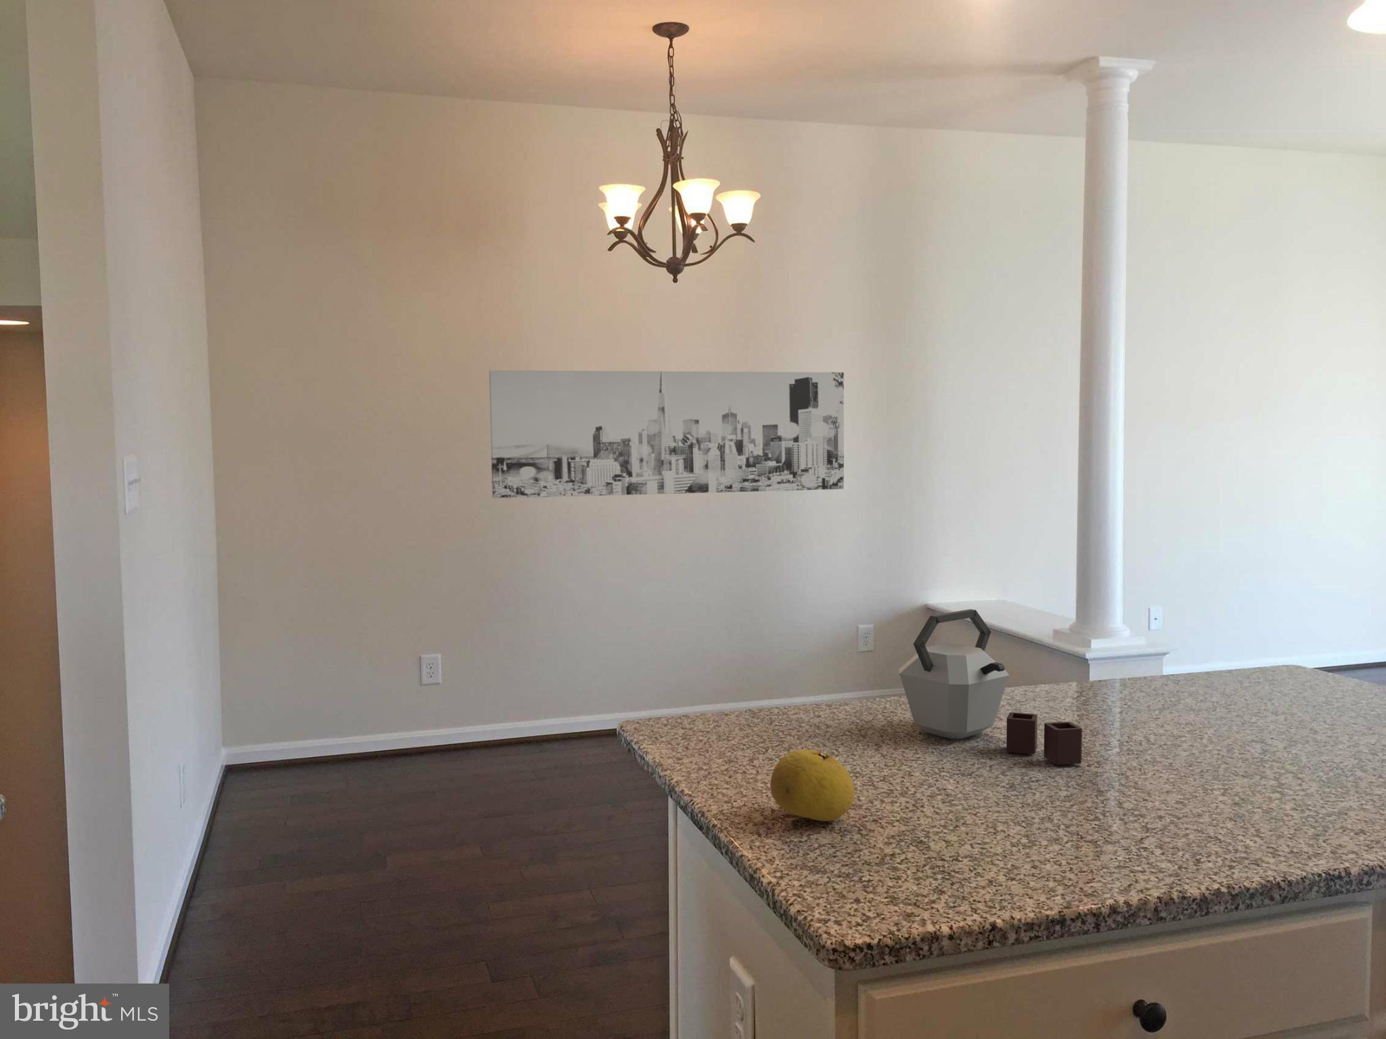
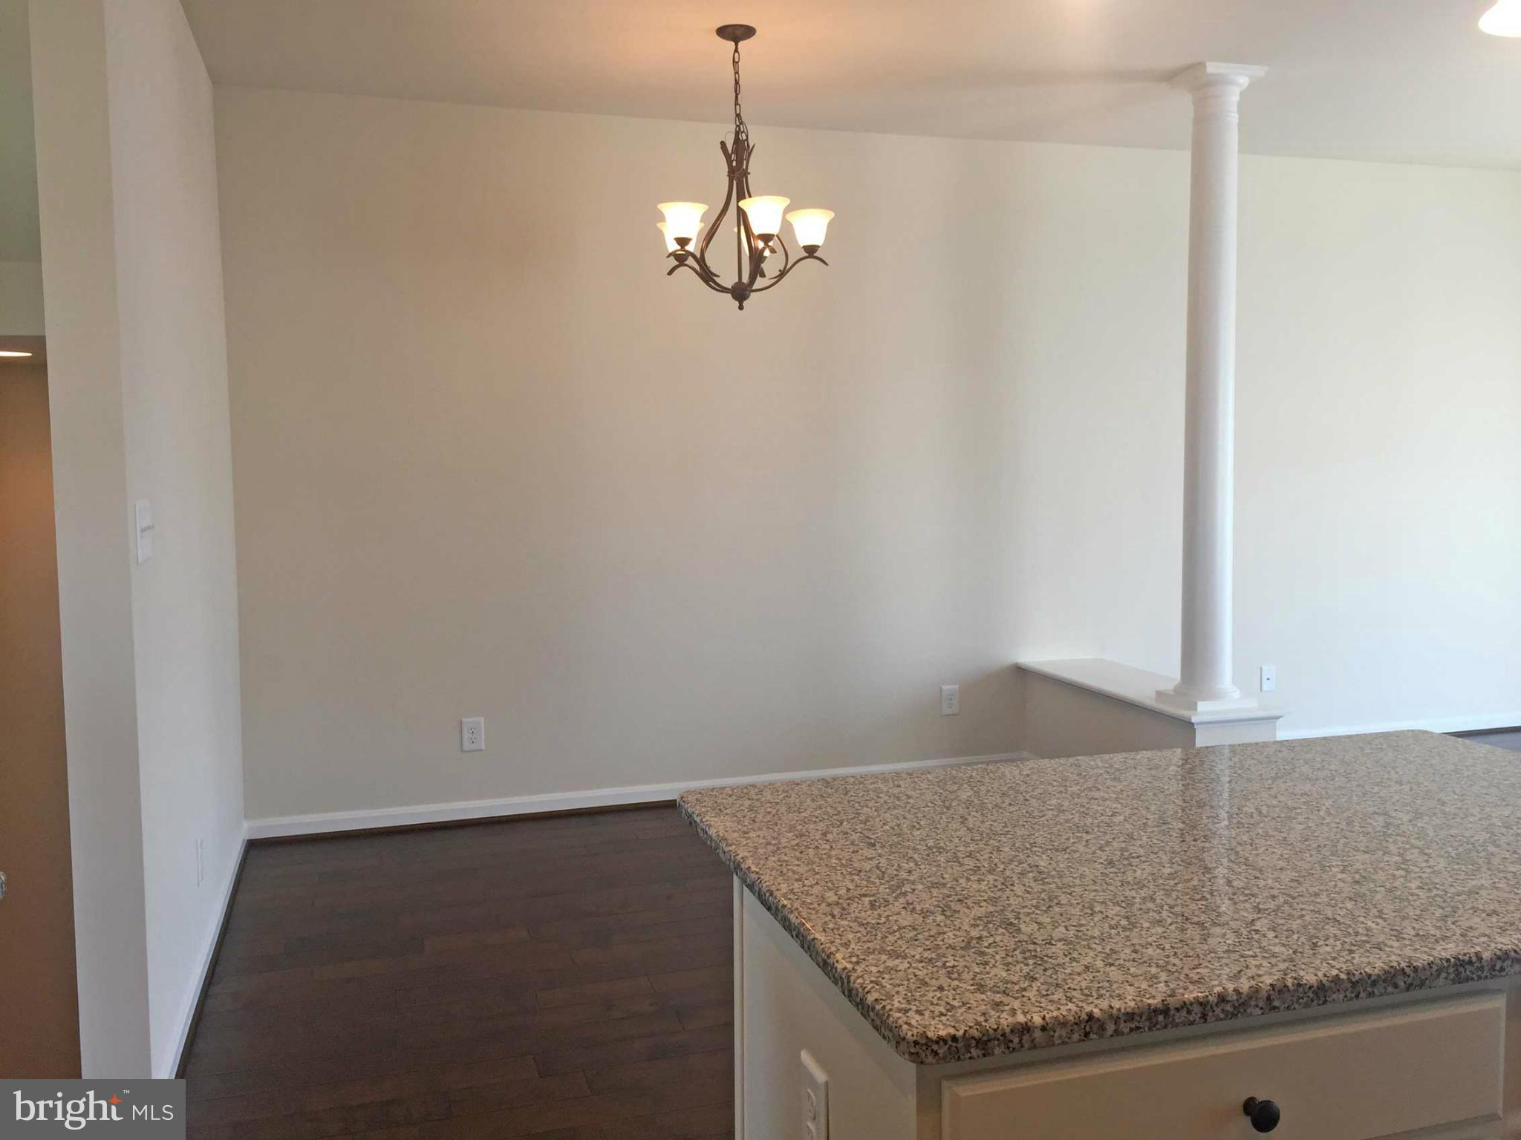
- wall art (674, 432)
- kettle (993, 681)
- fruit (812, 784)
